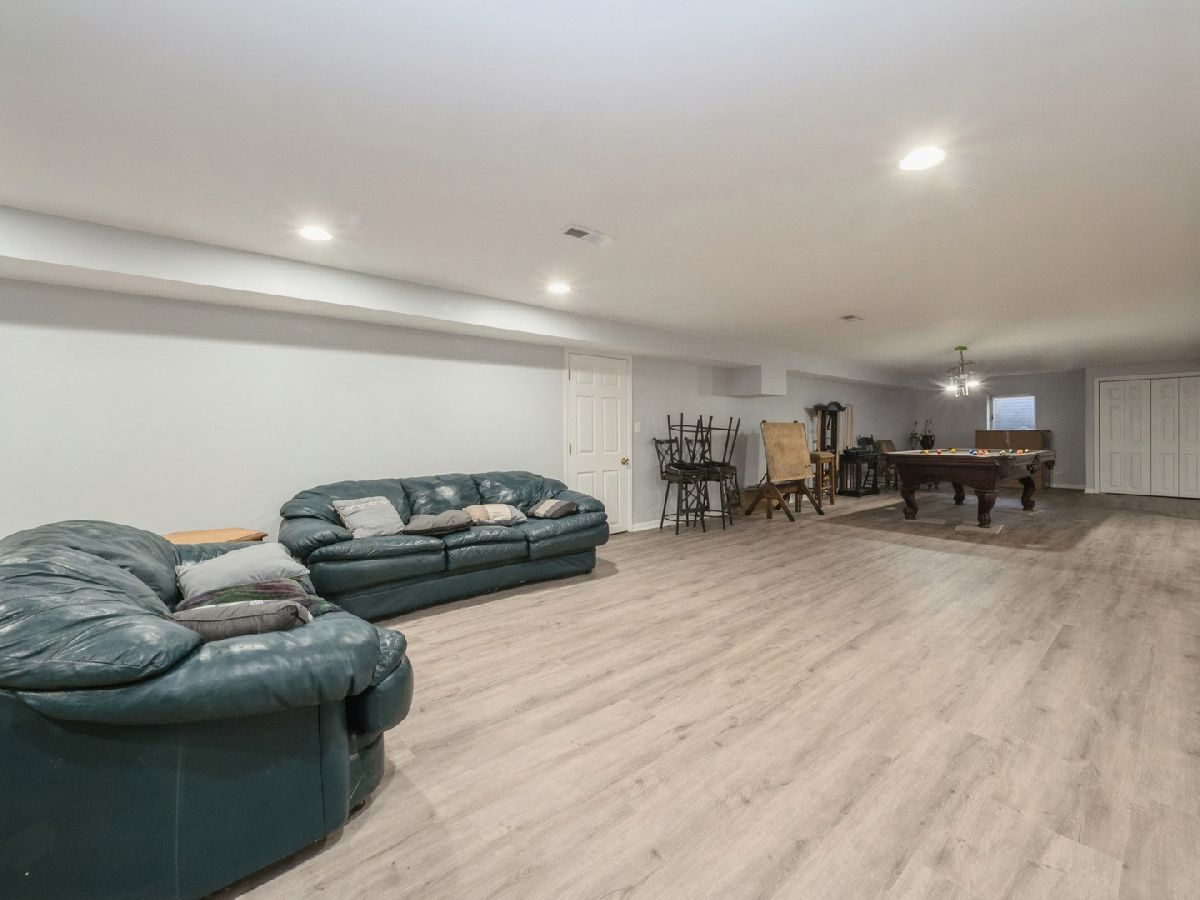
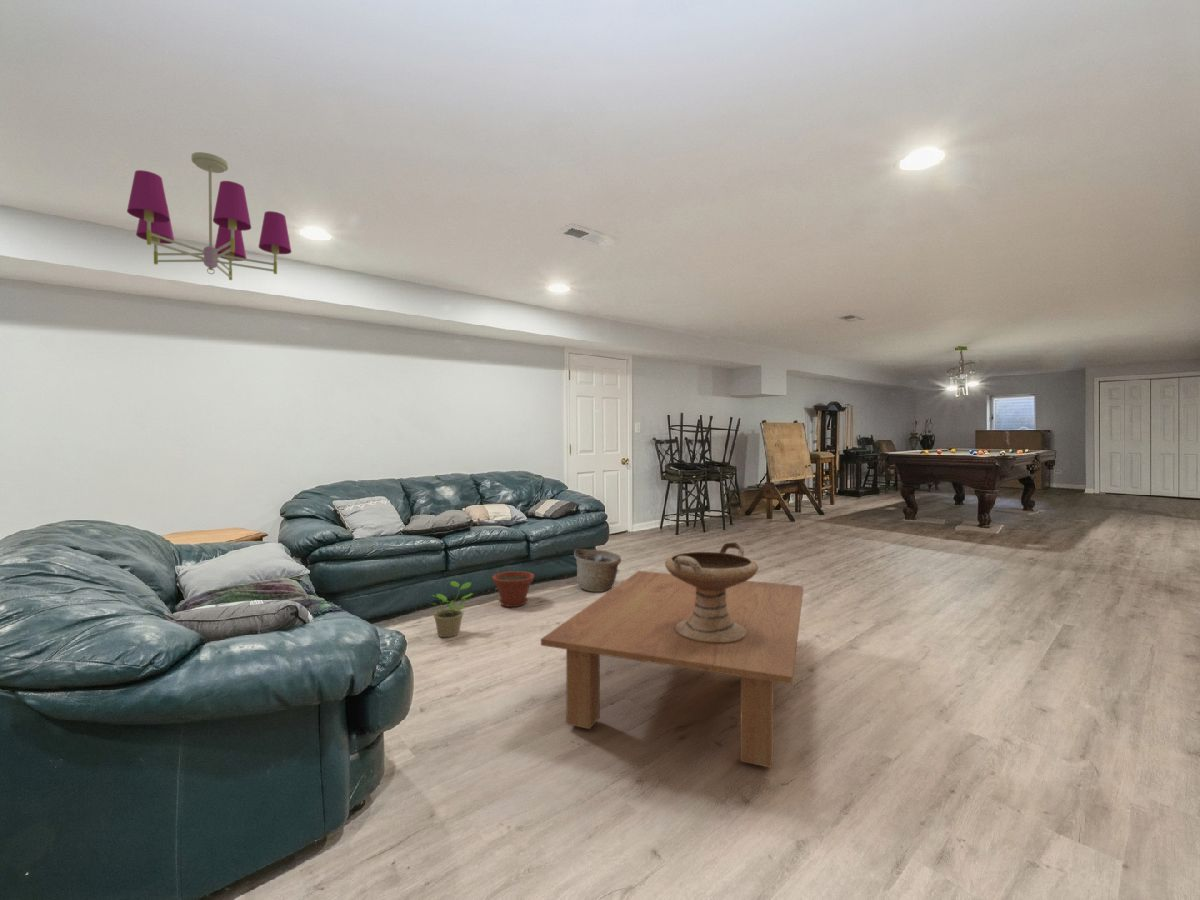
+ coffee table (692, 646)
+ potted plant (450, 610)
+ basket (597, 569)
+ decorative bowl (710, 589)
+ chandelier (216, 218)
+ plant pot (513, 589)
